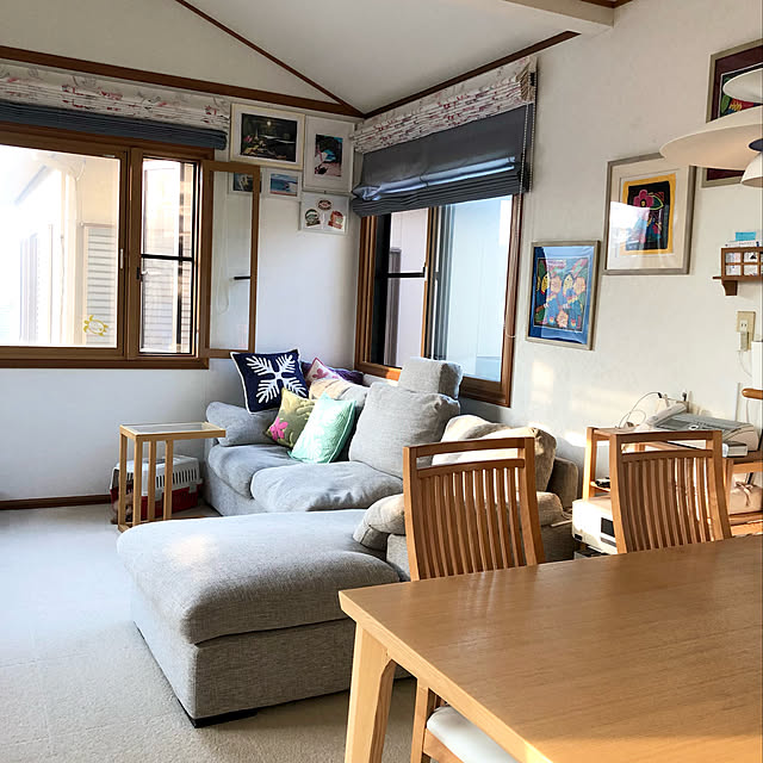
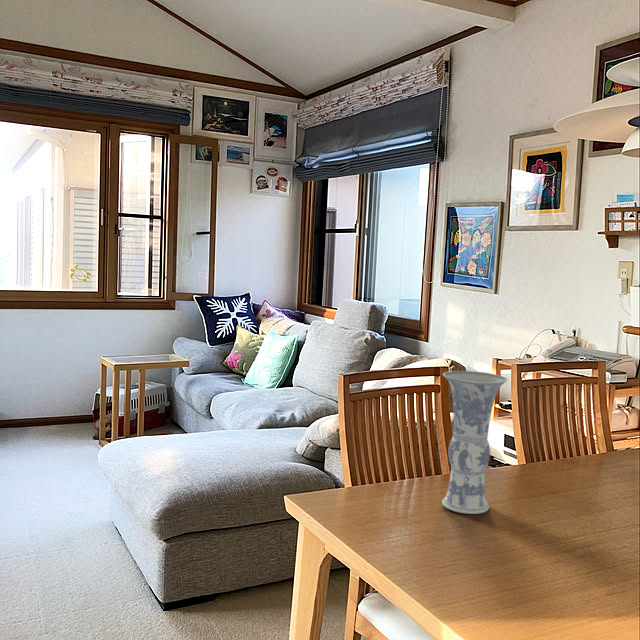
+ vase (470, 441)
